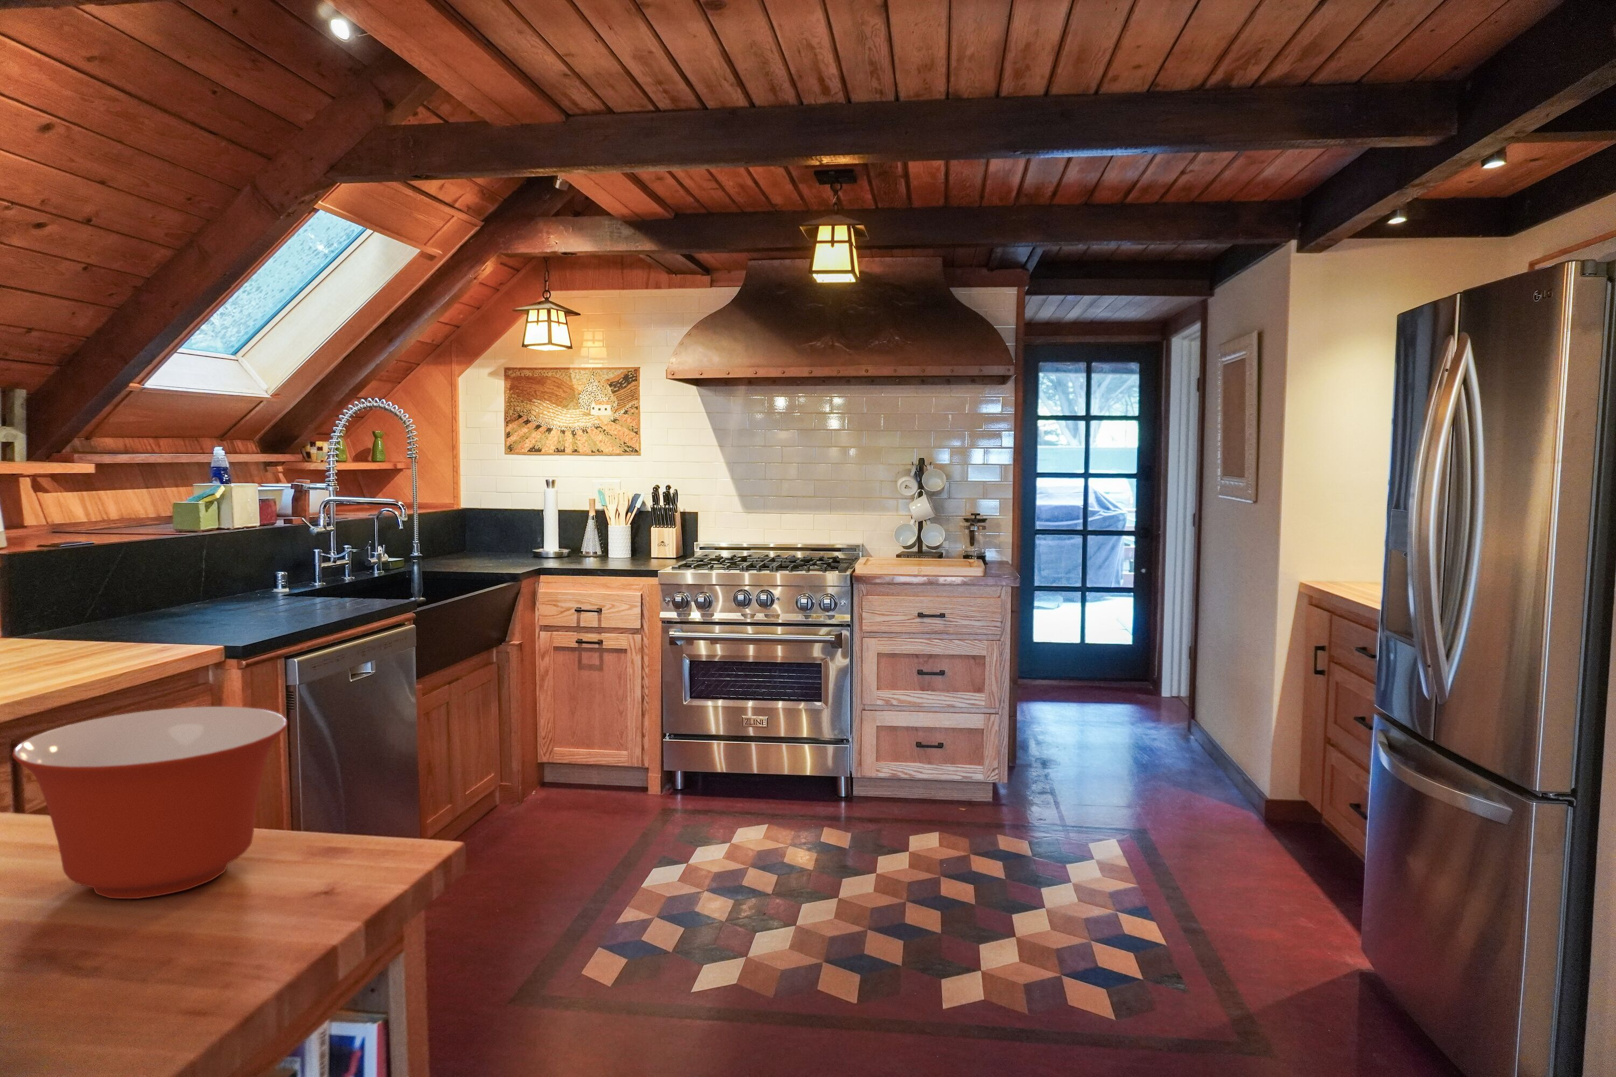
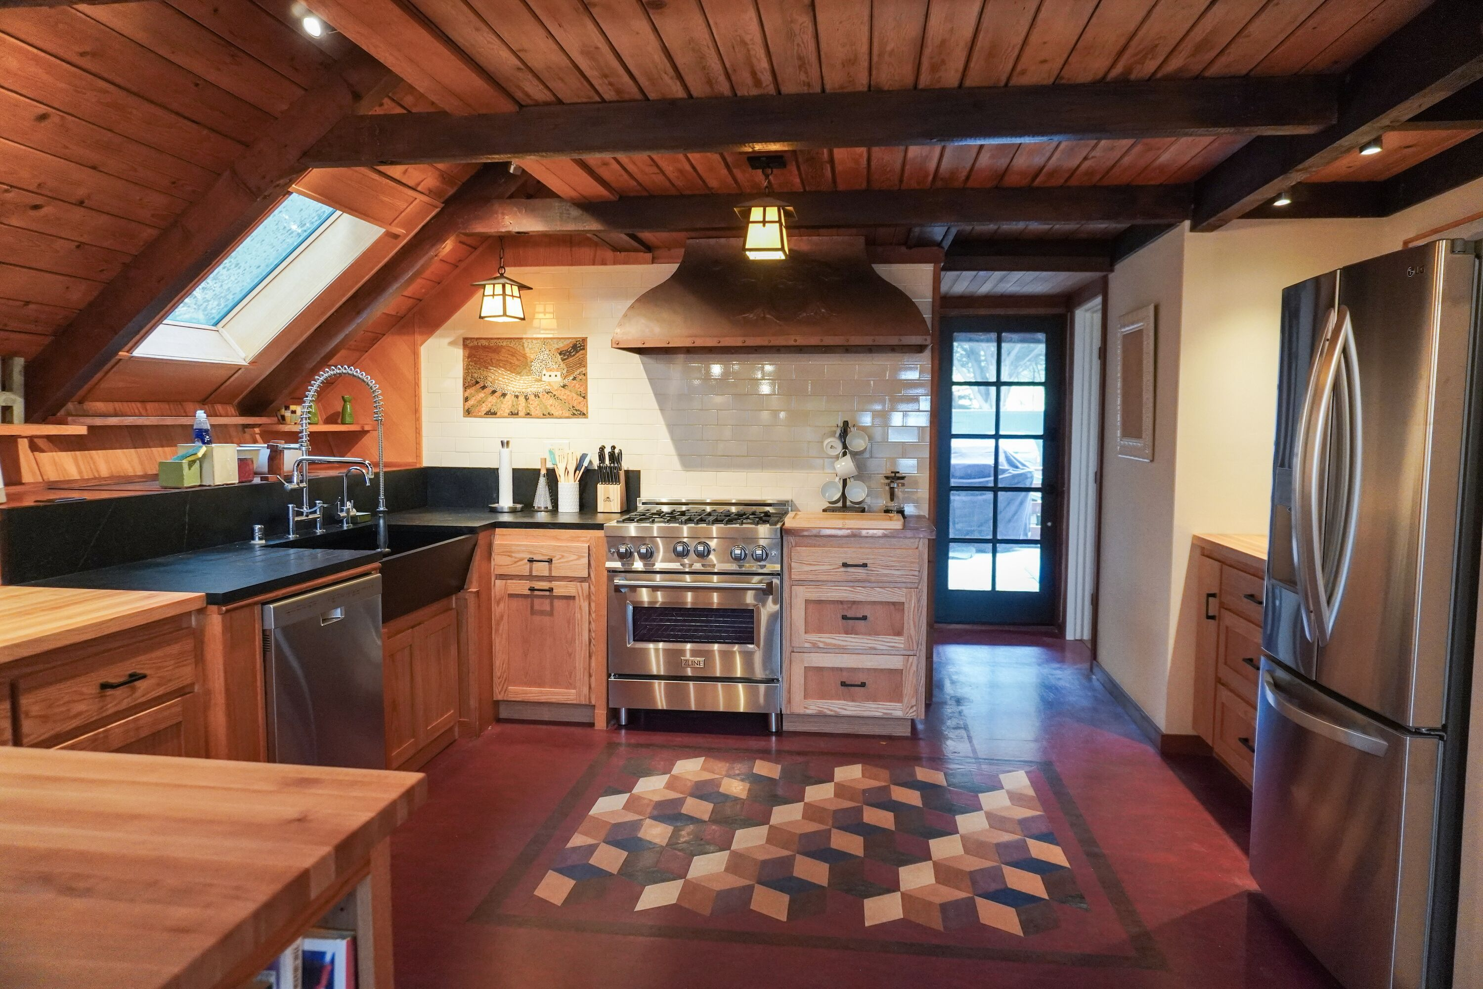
- mixing bowl (161, 804)
